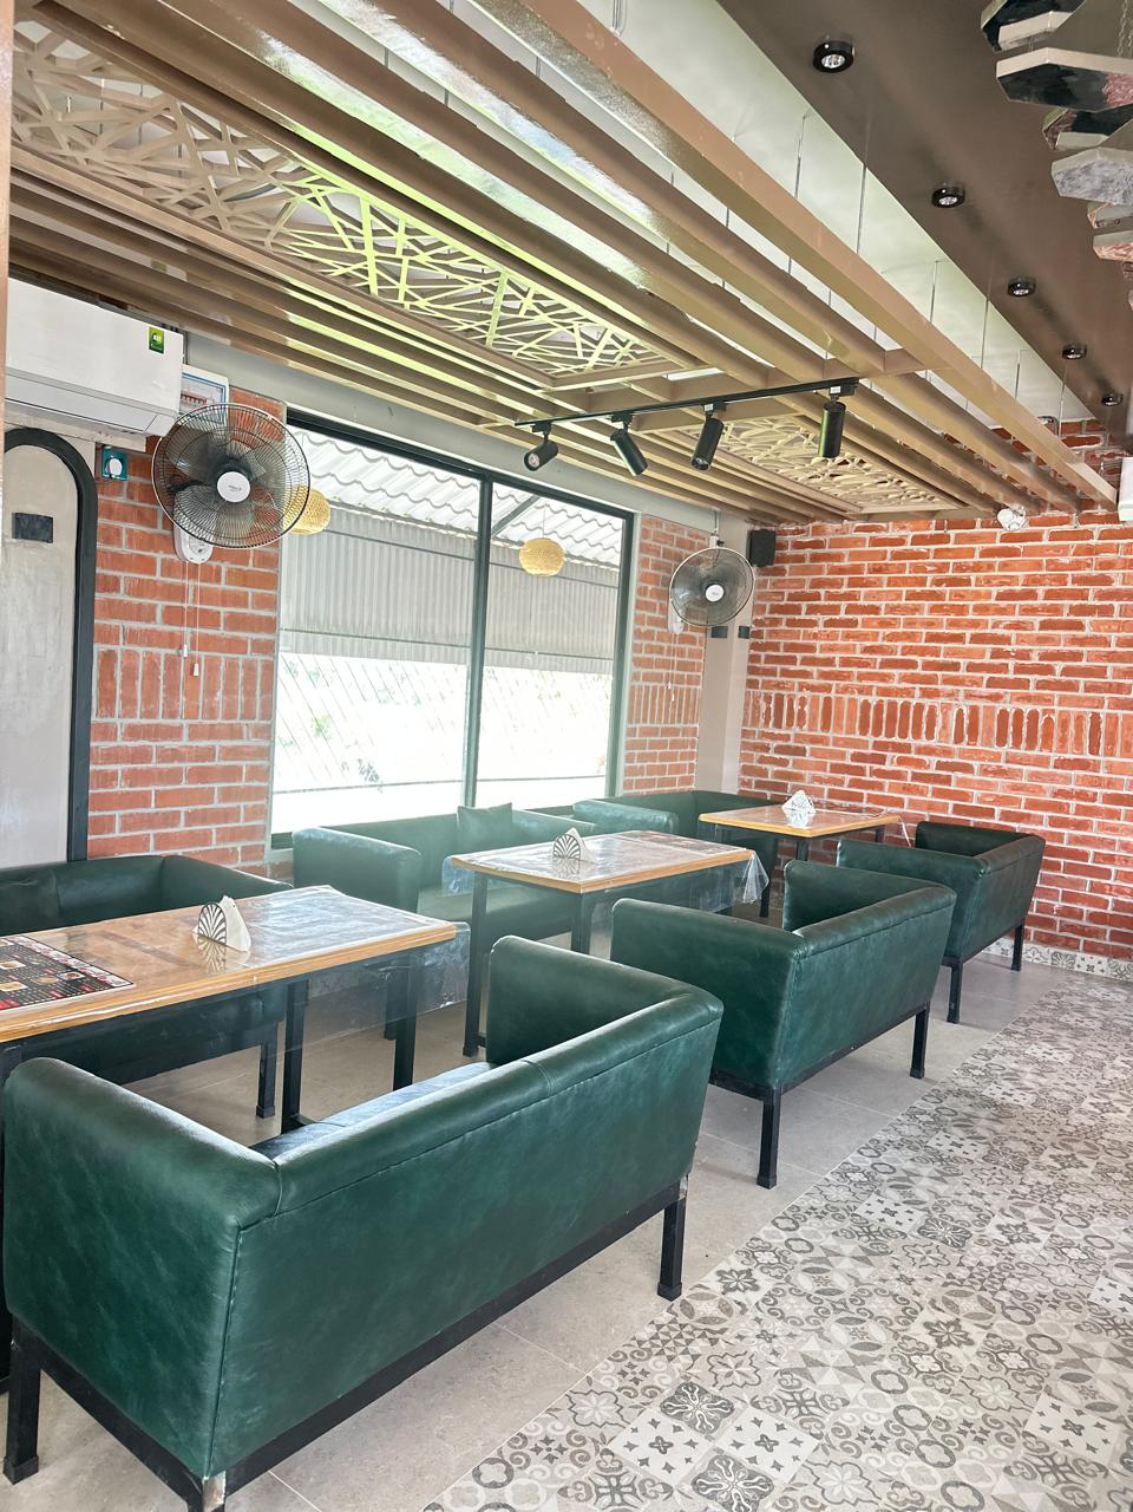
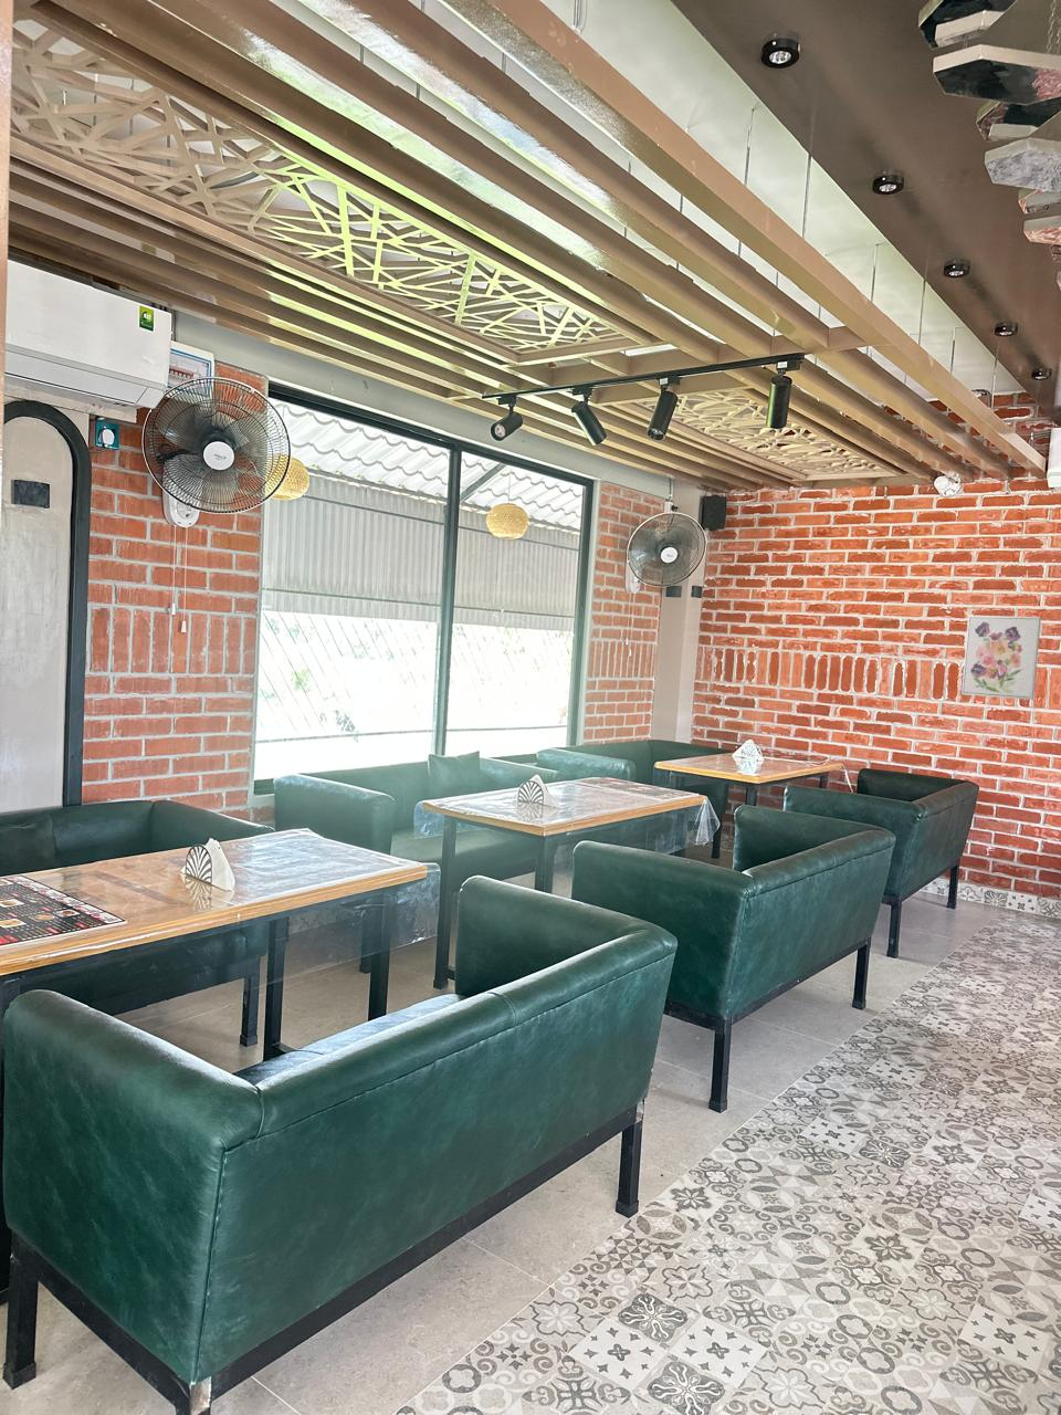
+ wall art (1000, 656)
